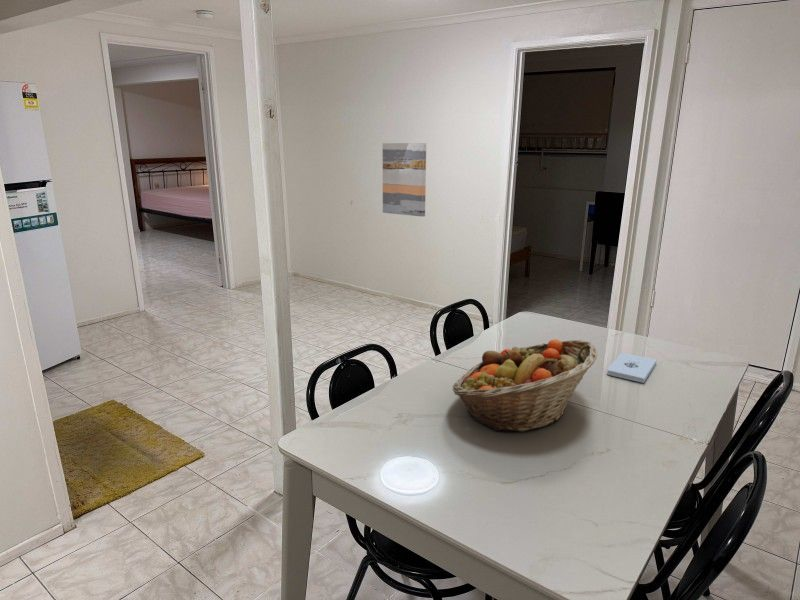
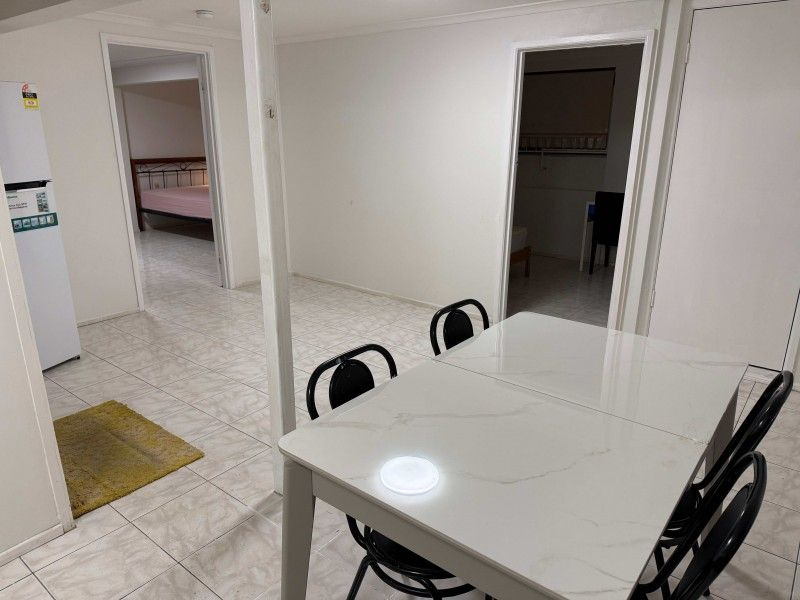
- notepad (631, 366)
- wall art (403, 179)
- fruit basket (524, 377)
